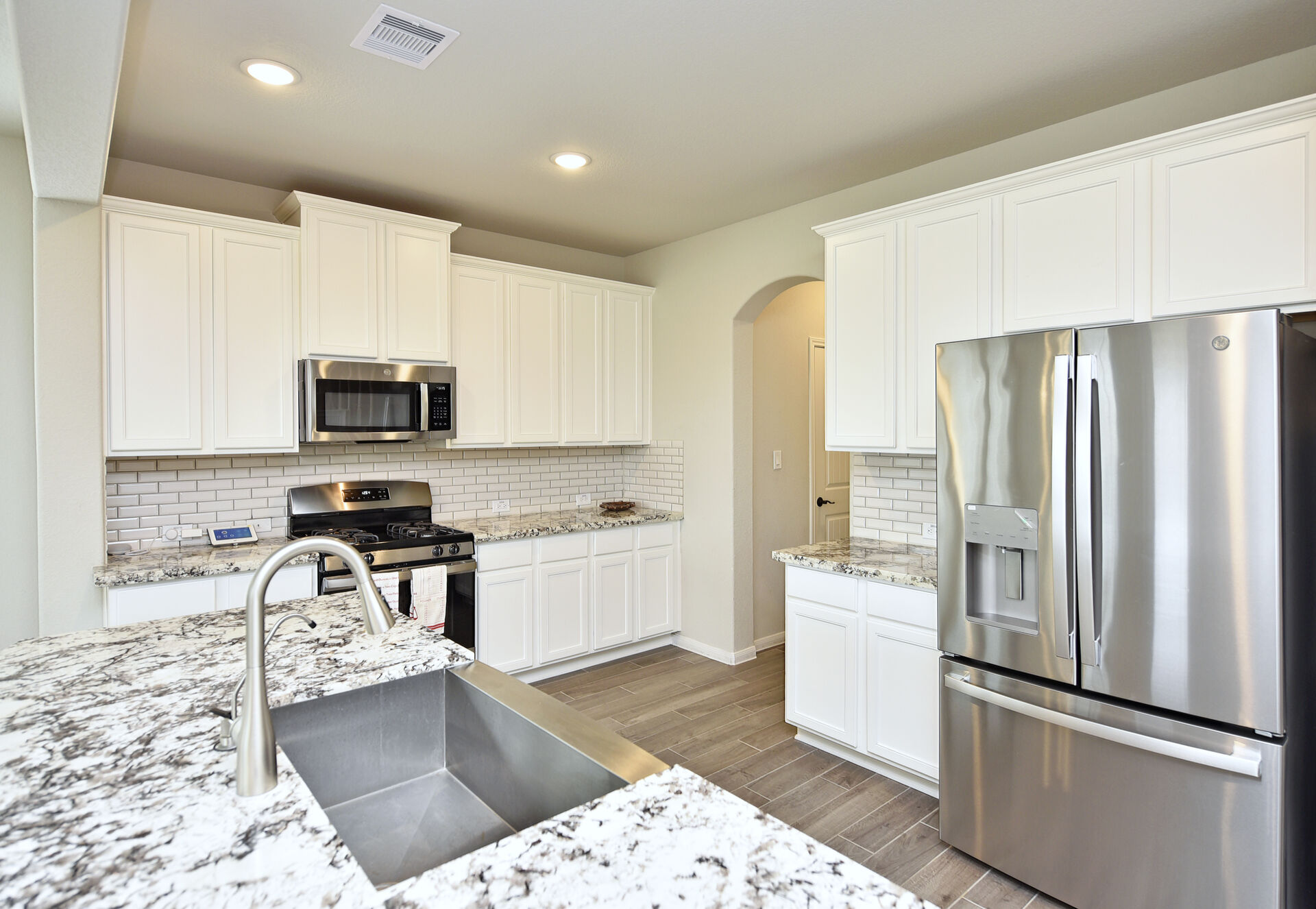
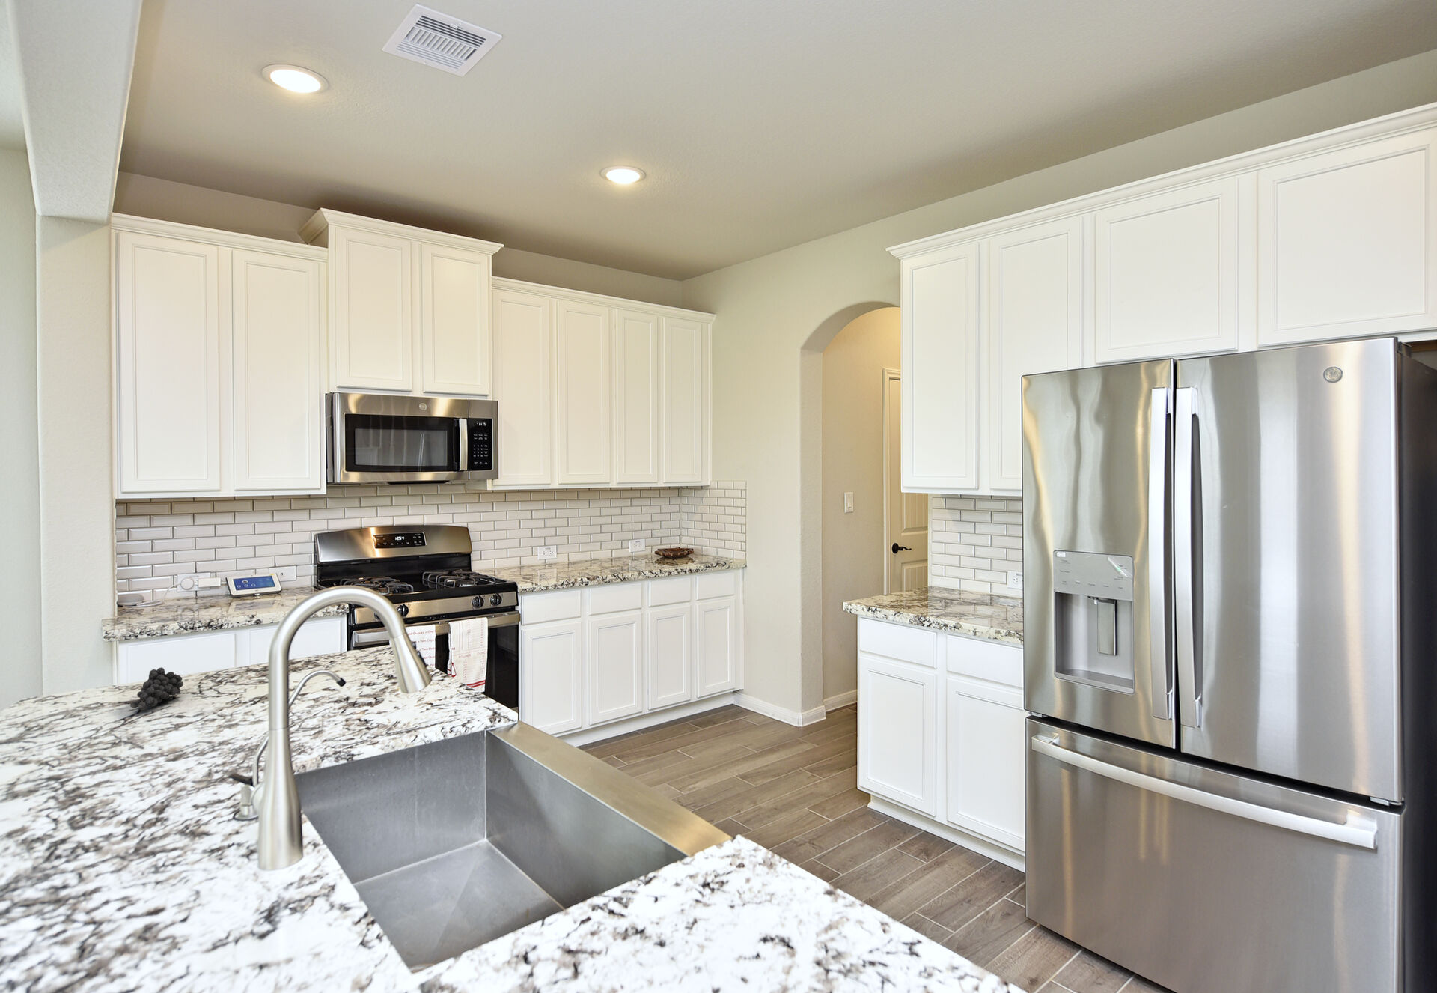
+ fruit (158, 686)
